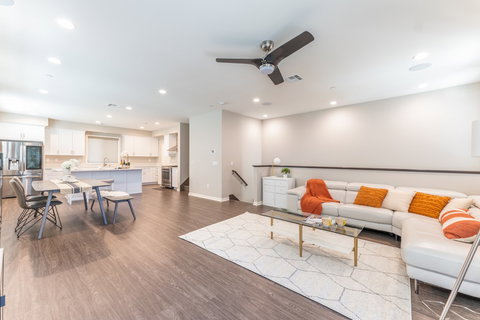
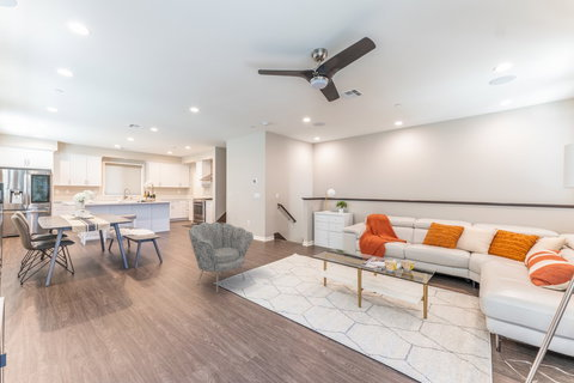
+ armchair (219, 253)
